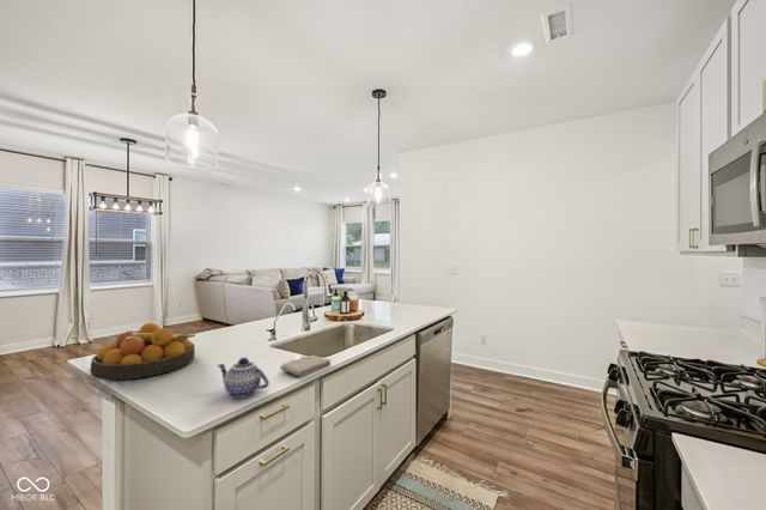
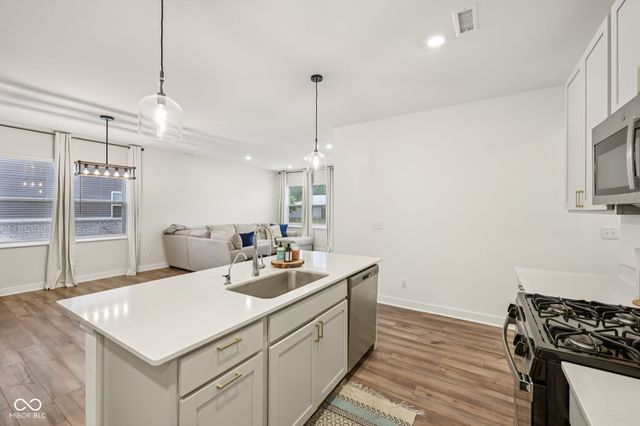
- fruit bowl (146, 345)
- washcloth (306, 364)
- teapot (242, 375)
